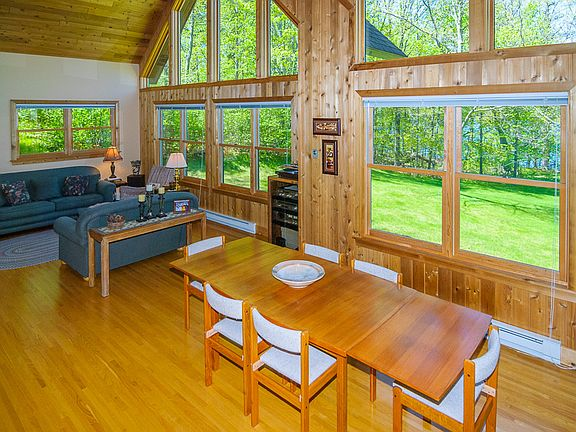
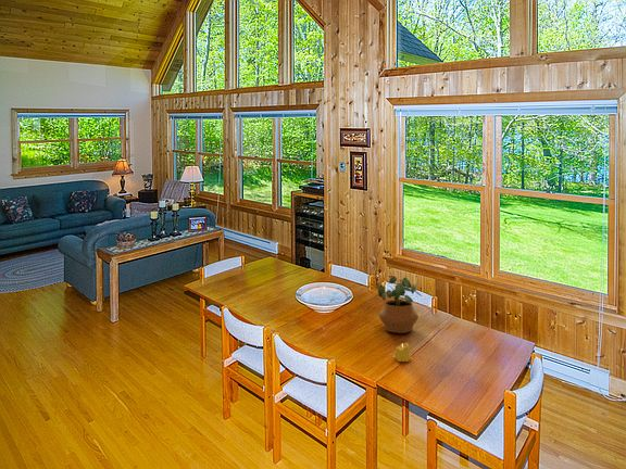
+ potted plant (400, 302)
+ candle (401, 351)
